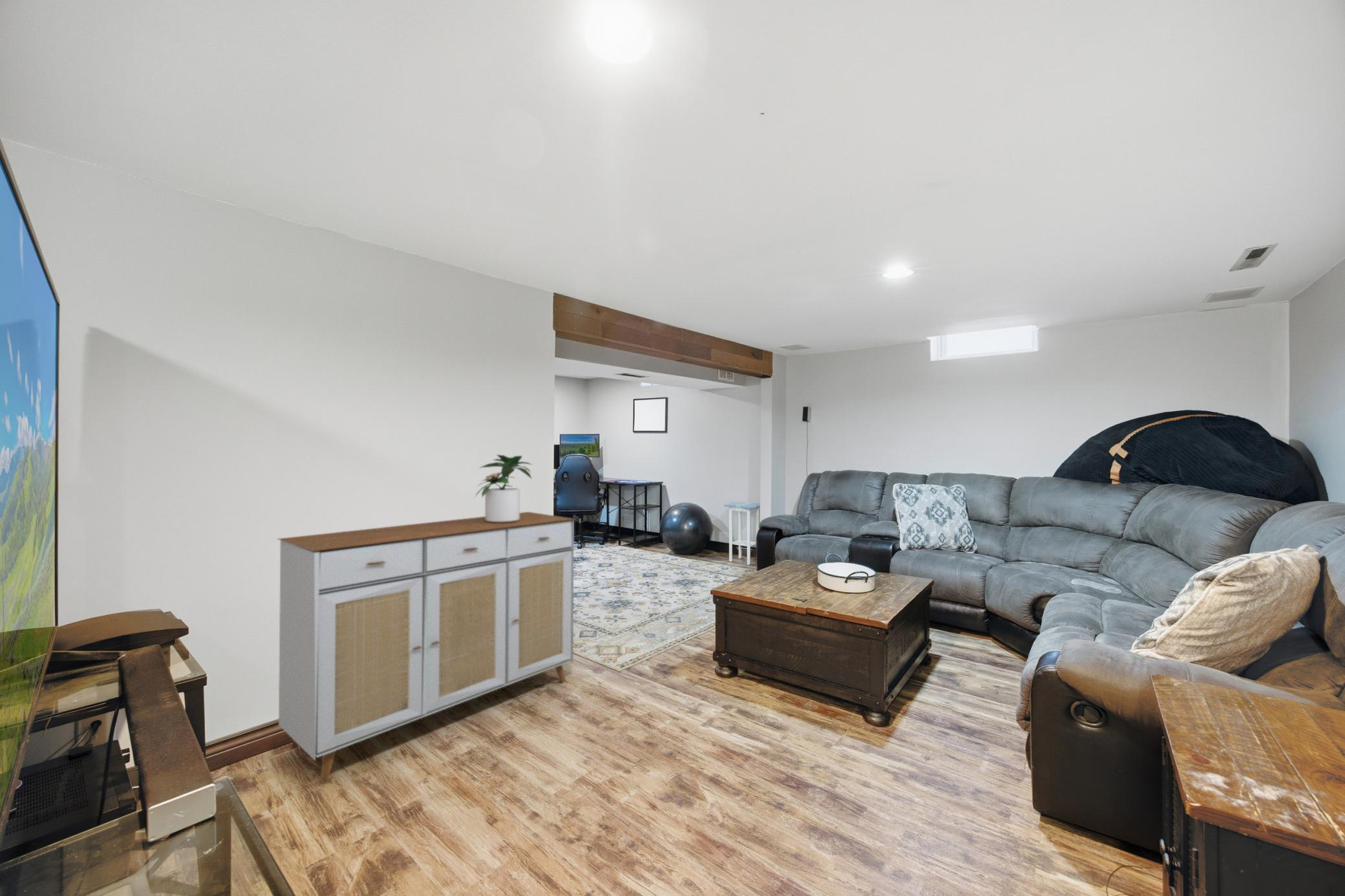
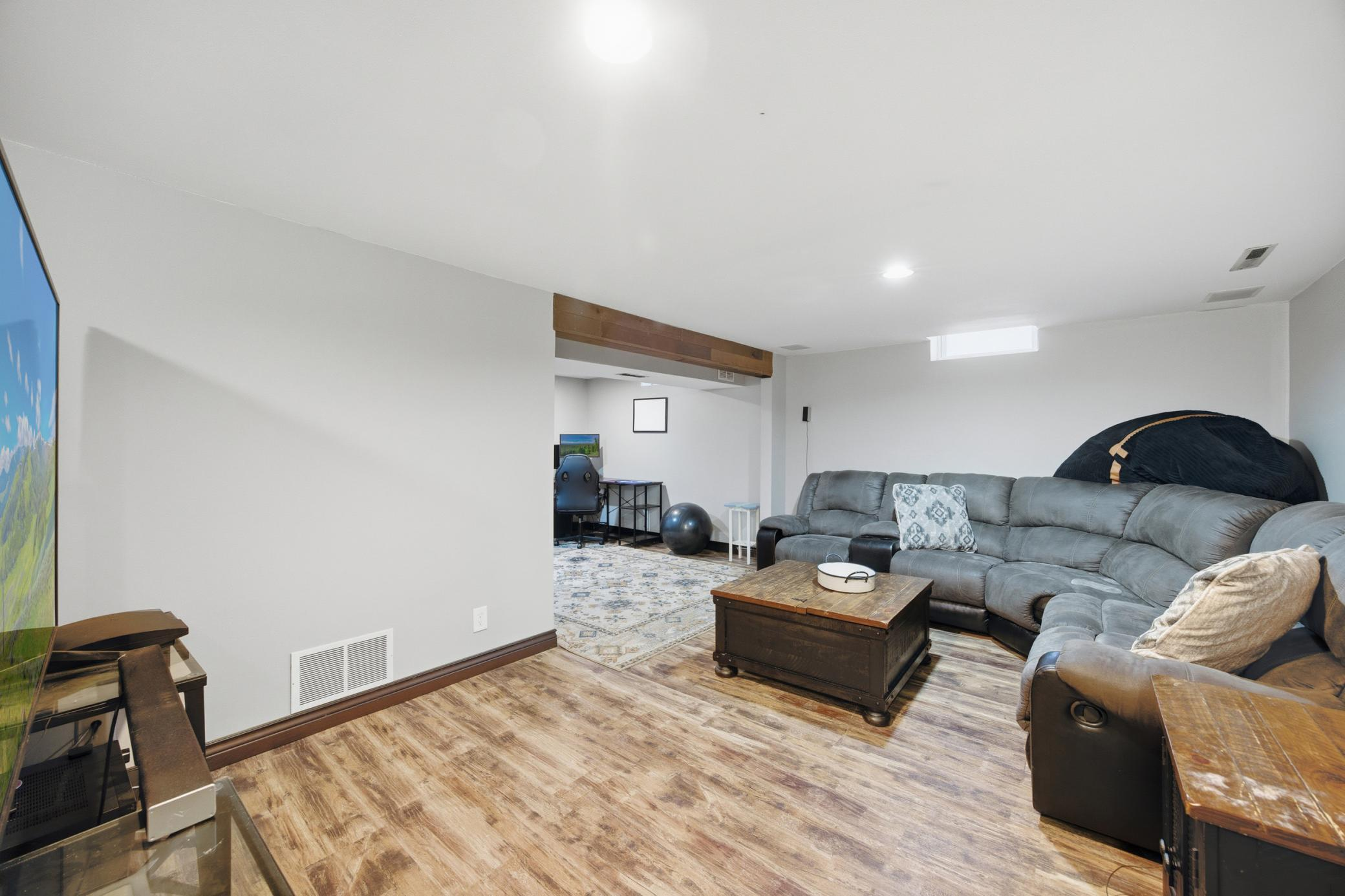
- sideboard (446, 618)
- potted plant (506, 488)
